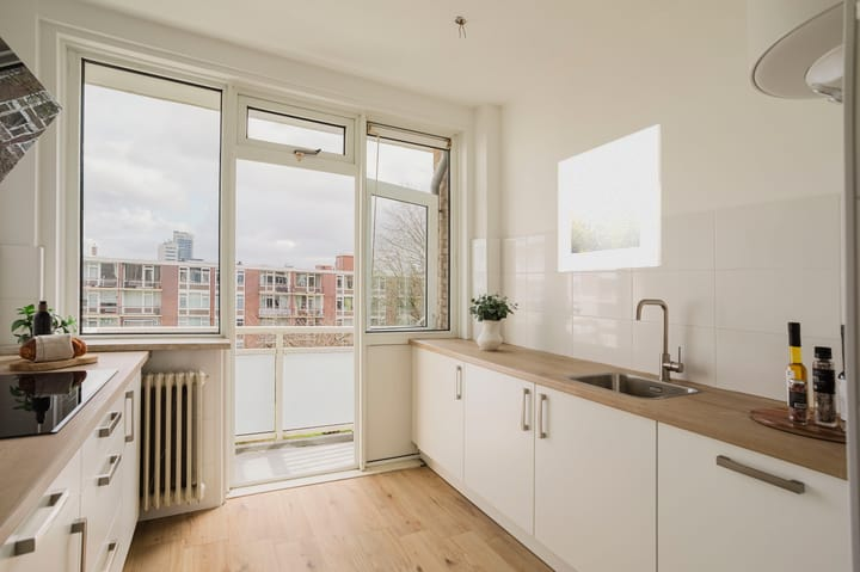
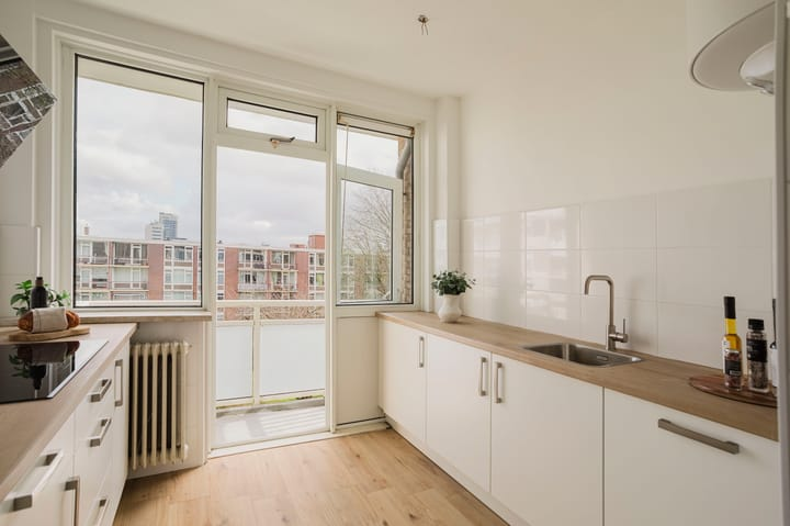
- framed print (602, 207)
